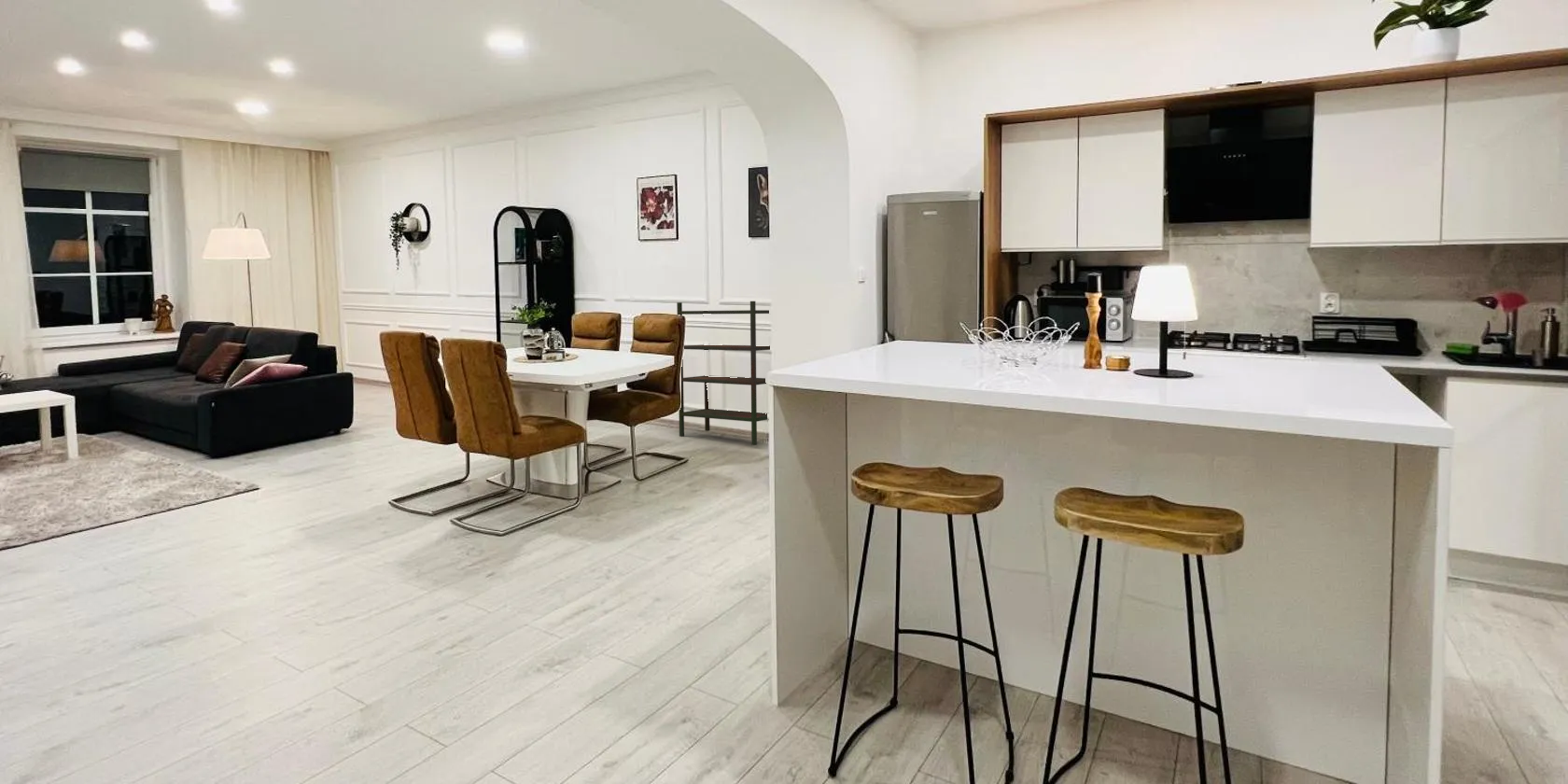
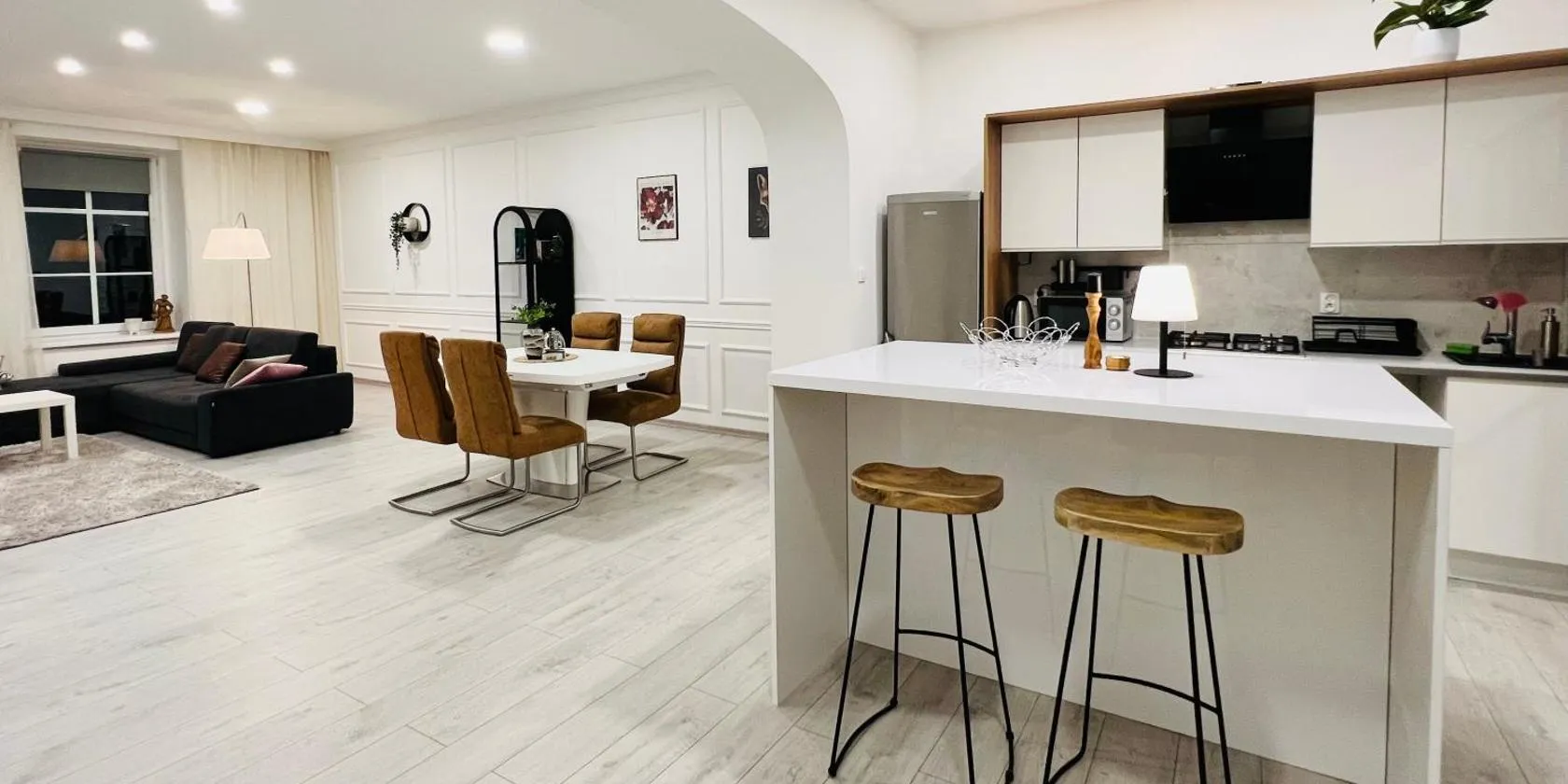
- bookshelf (728, 377)
